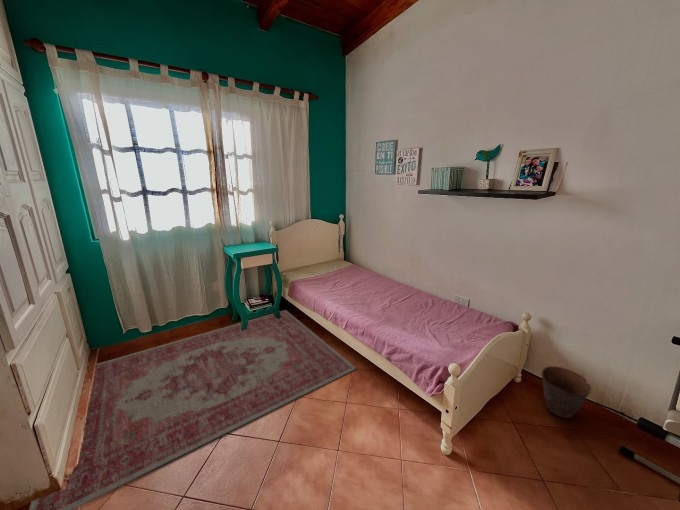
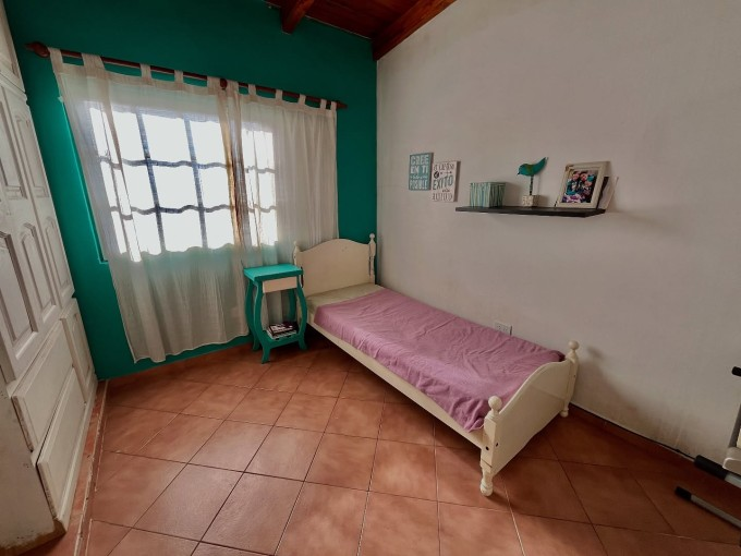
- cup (561, 395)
- rug (215, 370)
